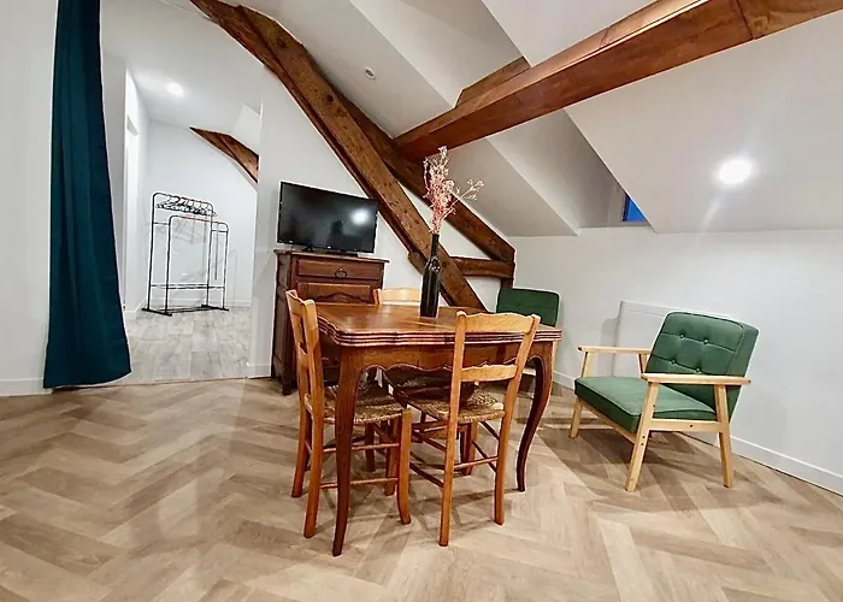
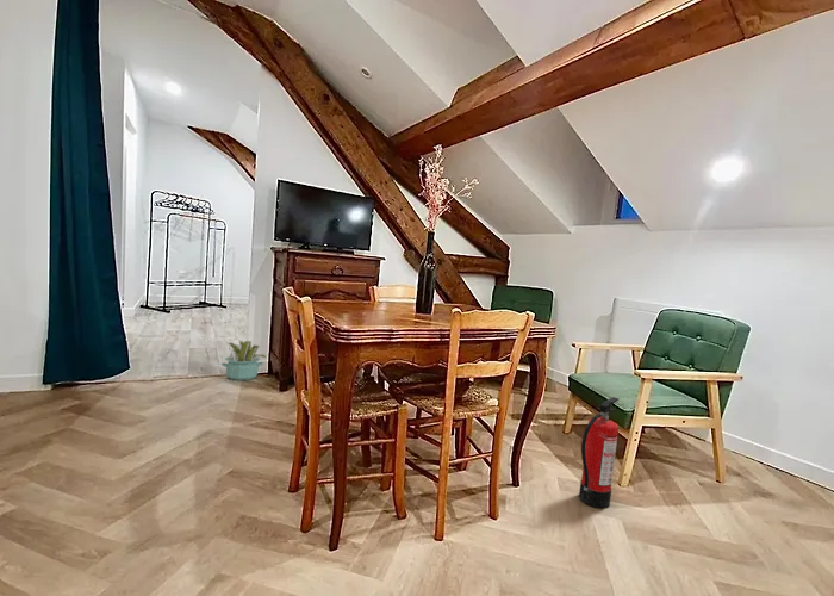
+ decorative plant (244, 359)
+ fire extinguisher (596, 452)
